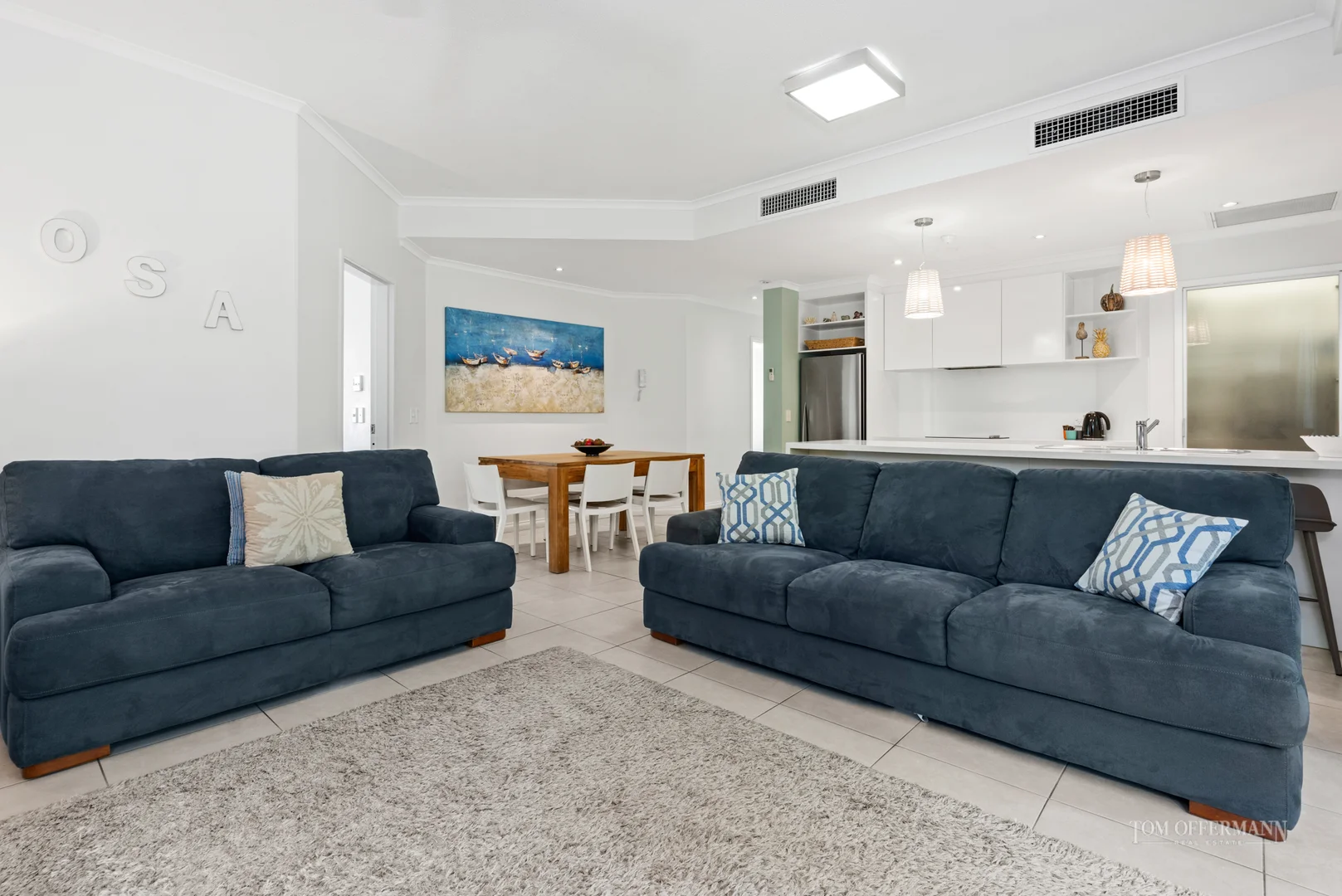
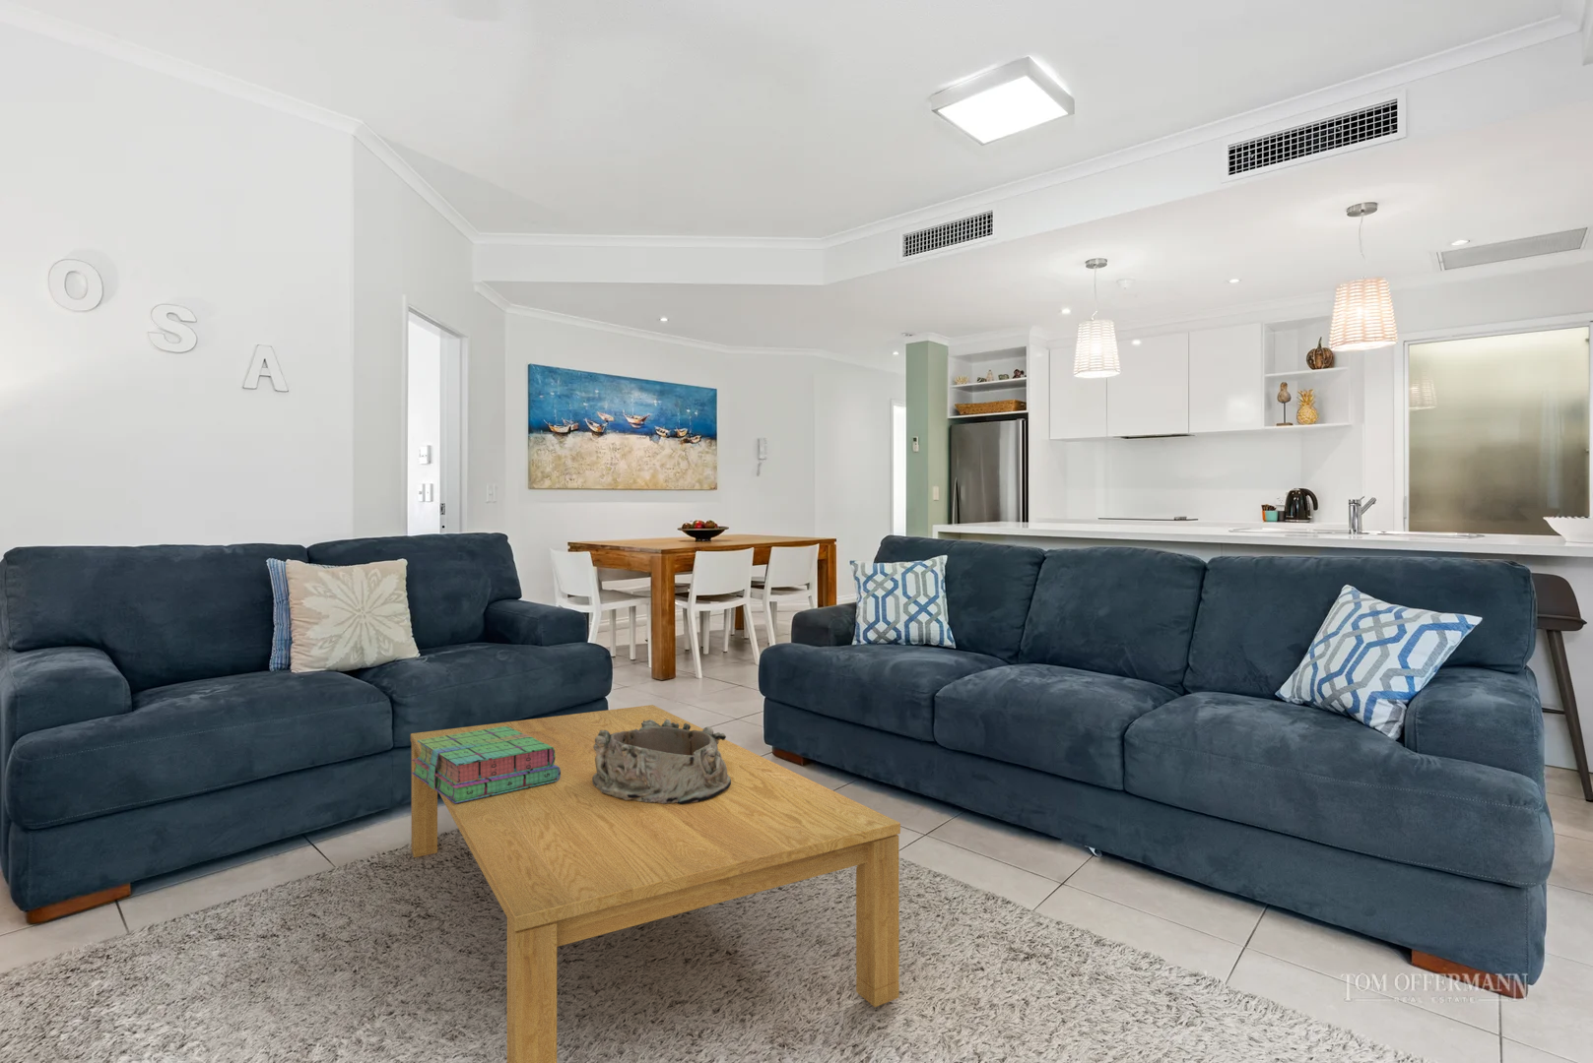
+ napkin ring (662, 755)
+ coffee table (610, 841)
+ stack of books (484, 759)
